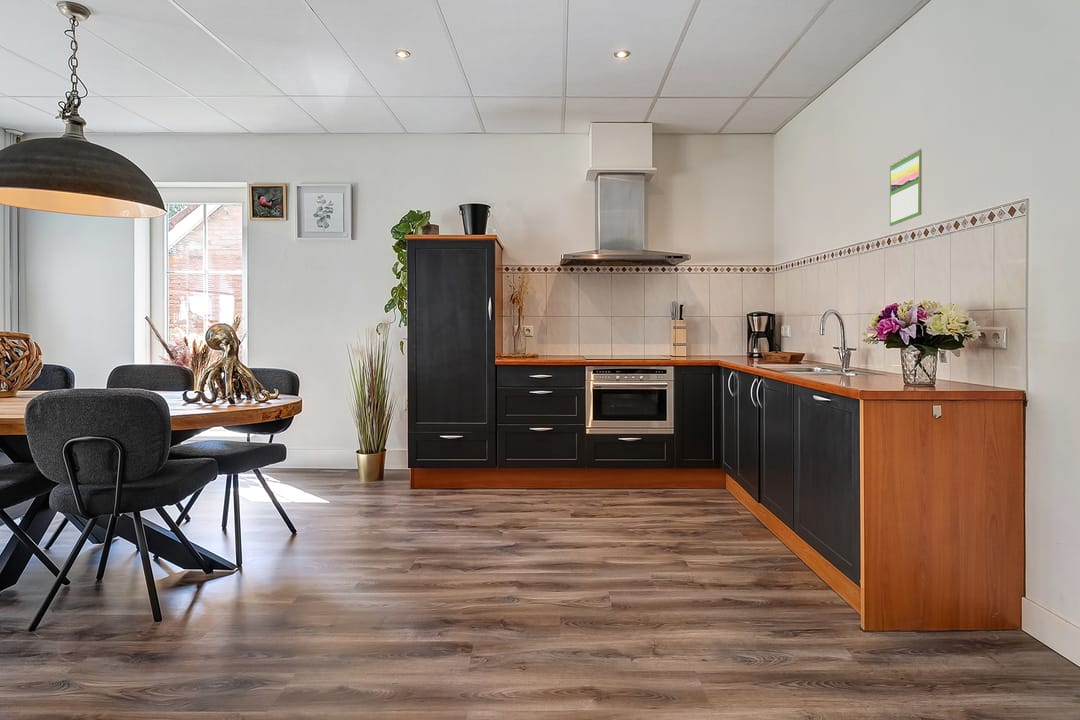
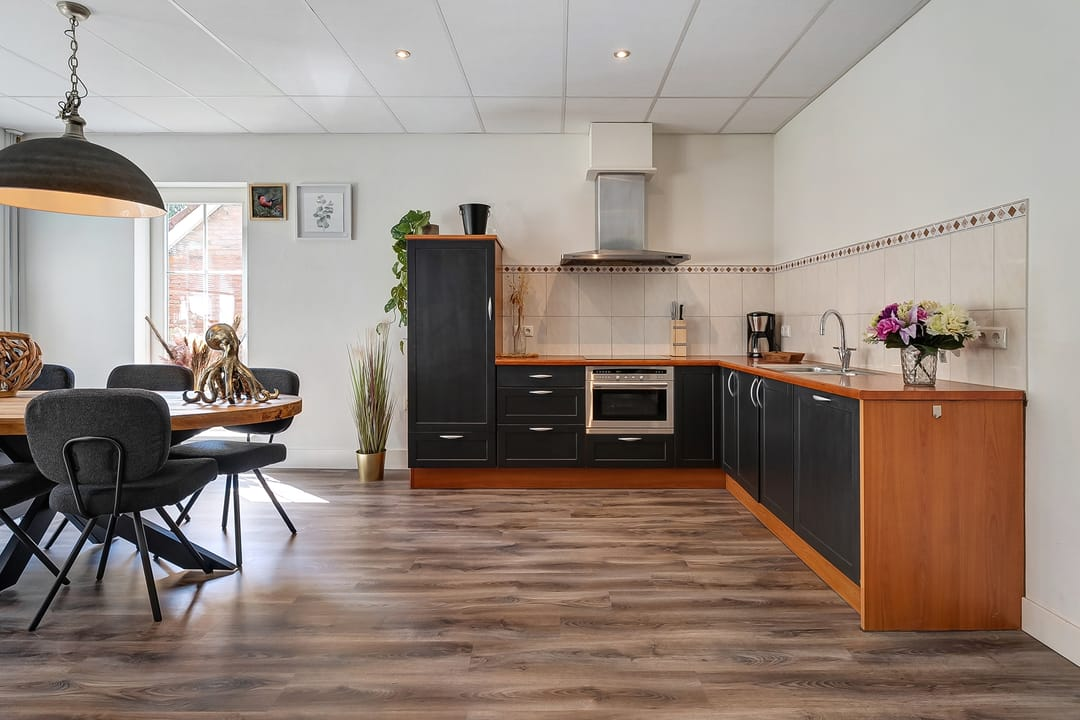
- calendar (904, 188)
